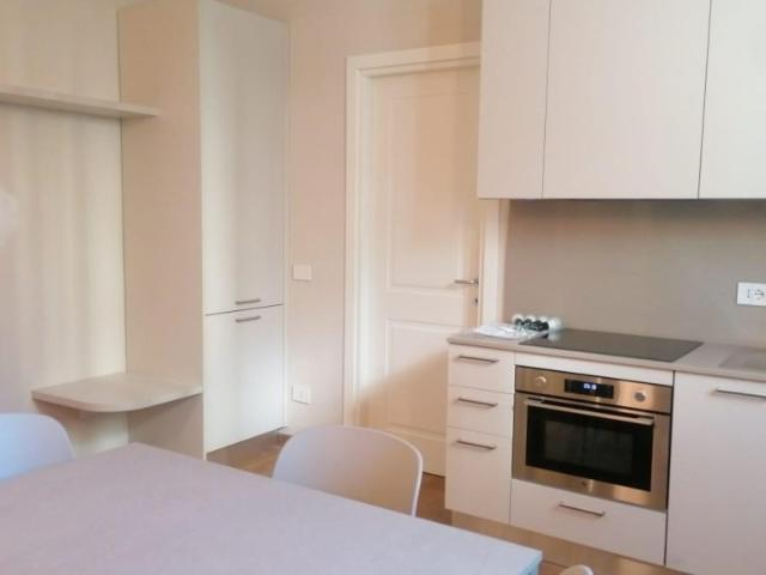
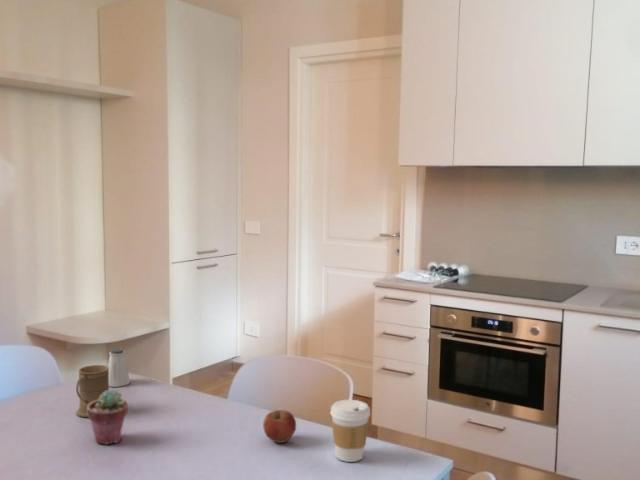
+ saltshaker (117, 366)
+ potted succulent (108, 414)
+ mug (91, 391)
+ coffee cup (350, 429)
+ apple (279, 424)
